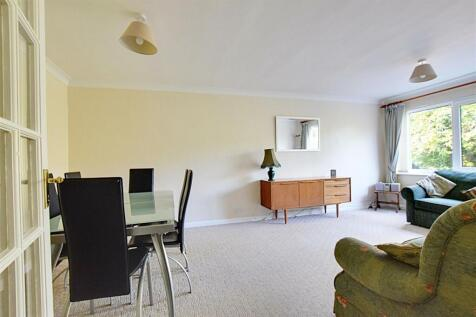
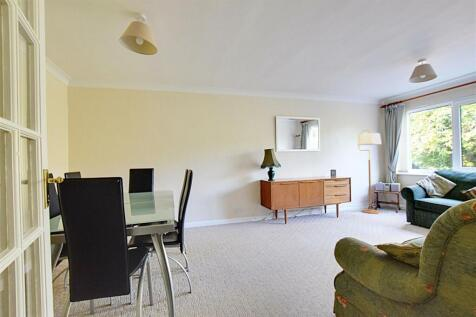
+ floor lamp (369, 170)
